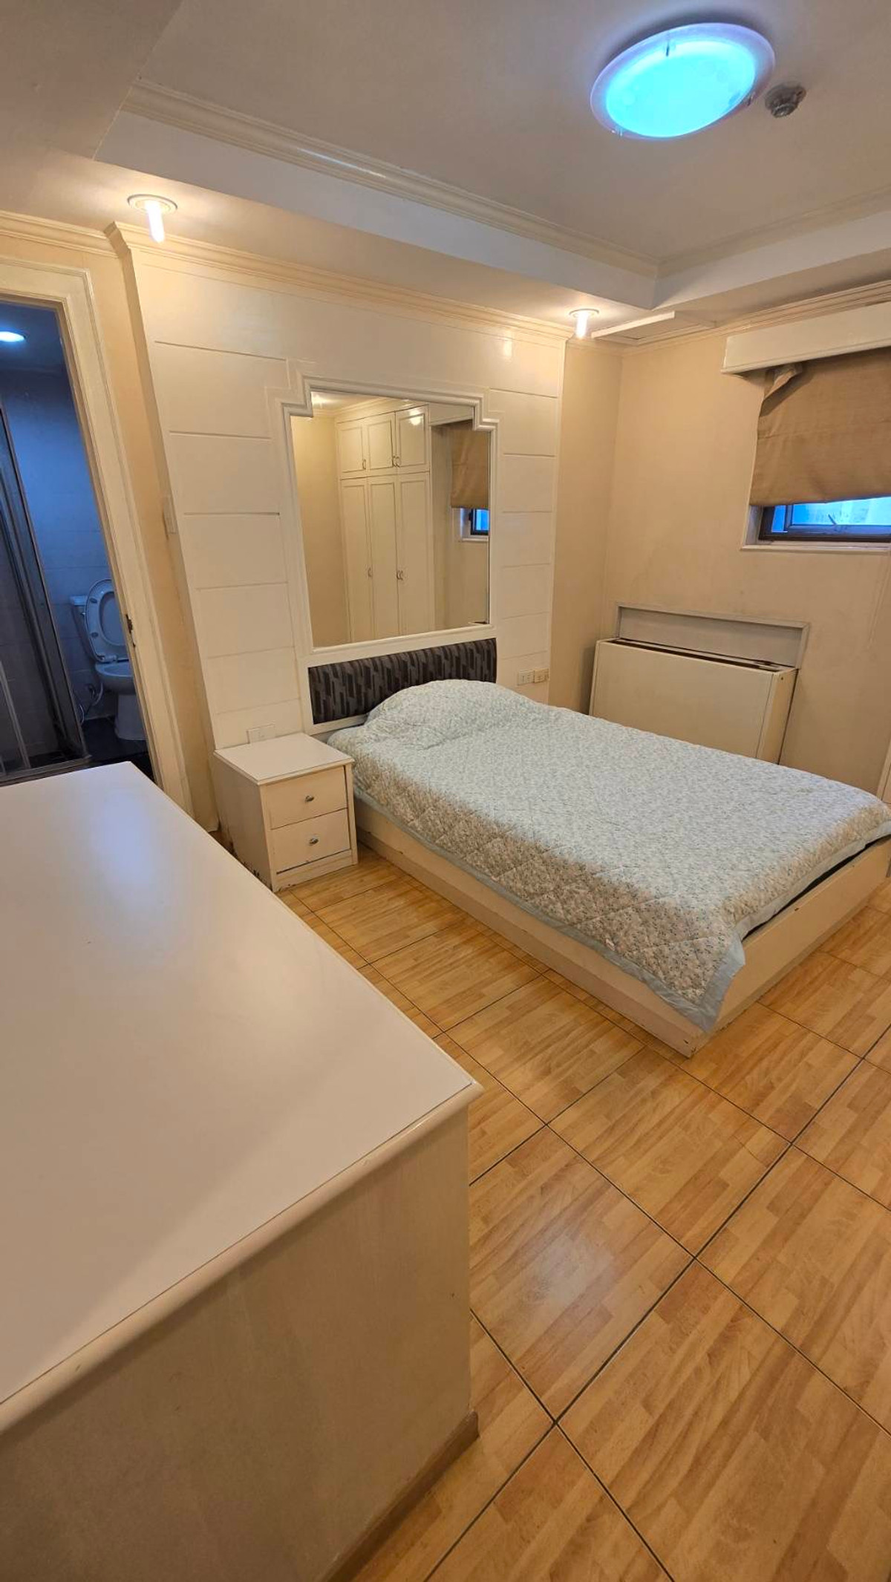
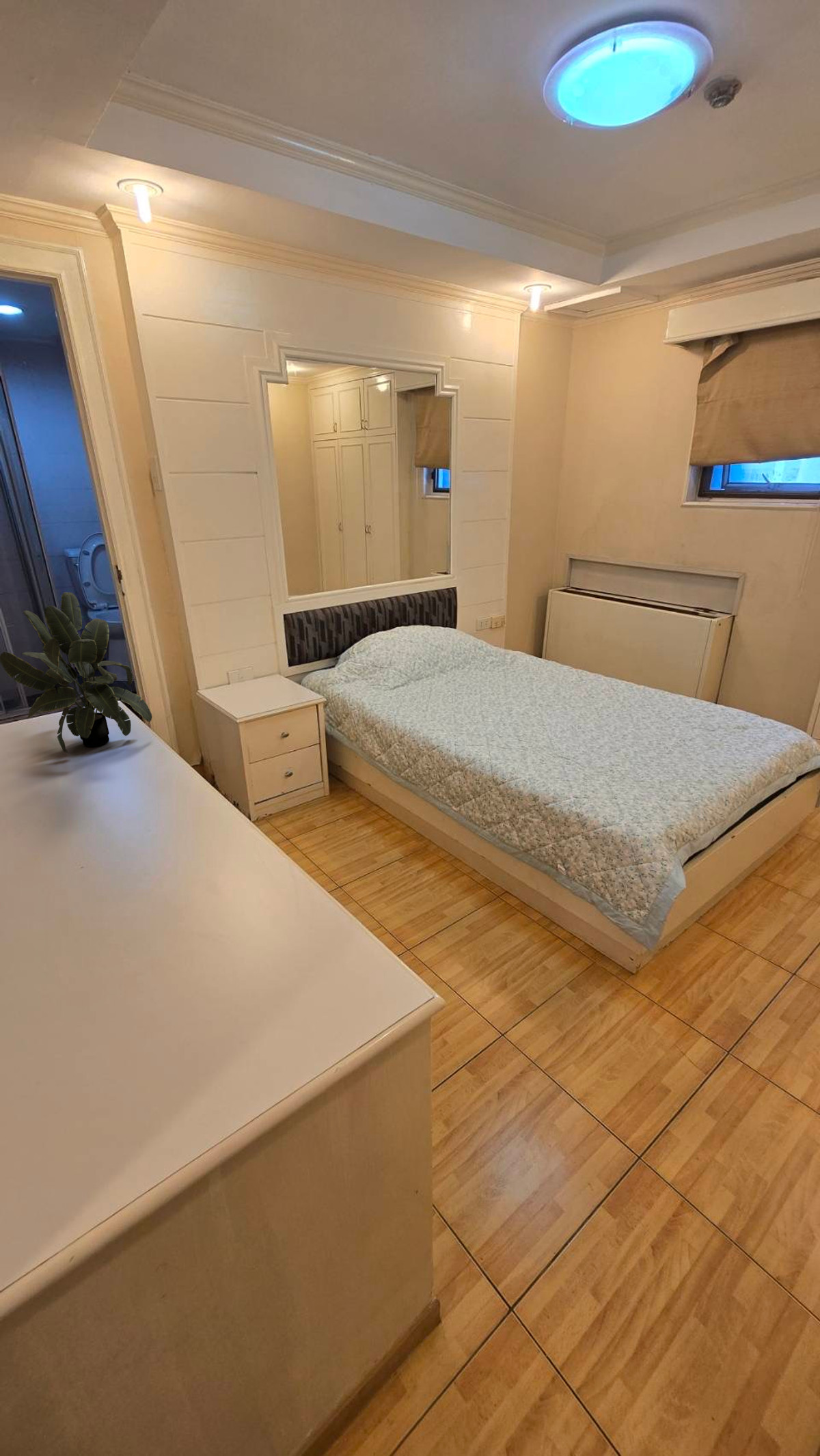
+ potted plant (88, 672)
